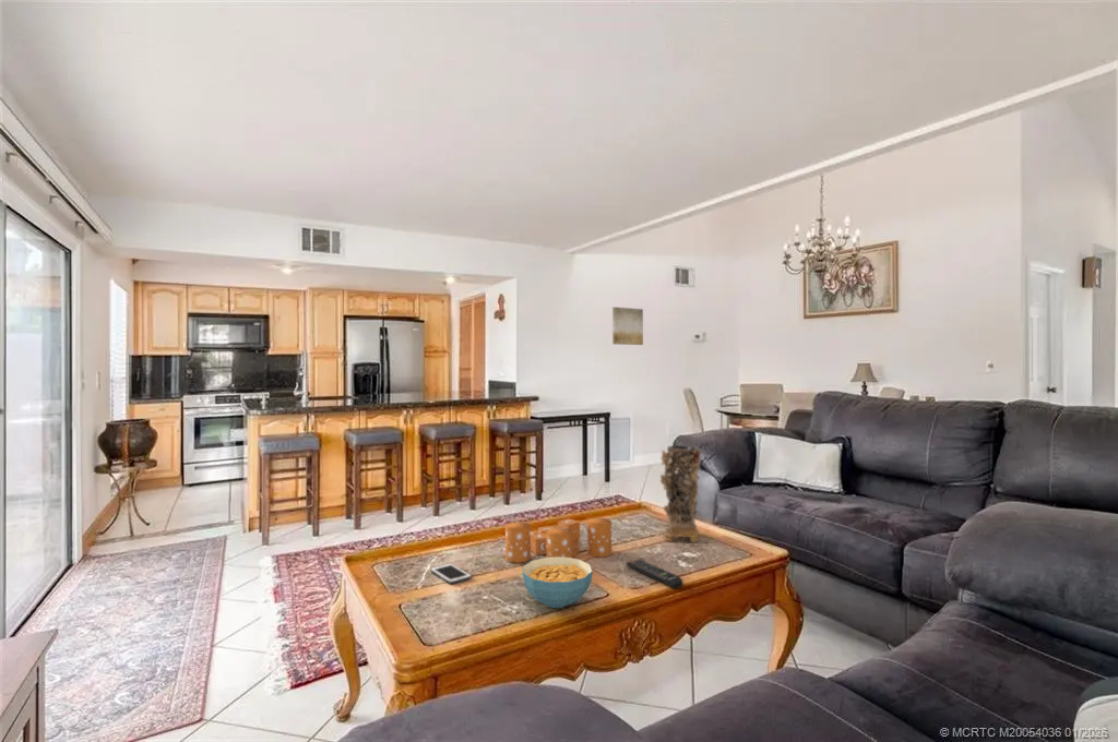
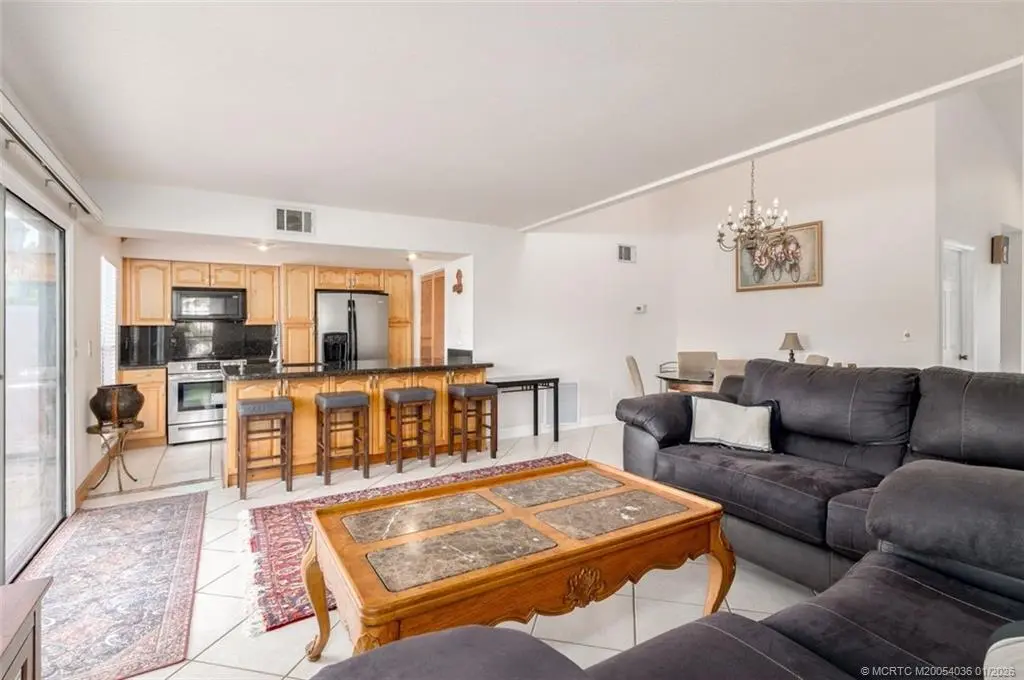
- cell phone (450, 573)
- decorative vase (685, 492)
- remote control (653, 572)
- cereal bowl (557, 586)
- wall art (628, 326)
- candle (558, 539)
